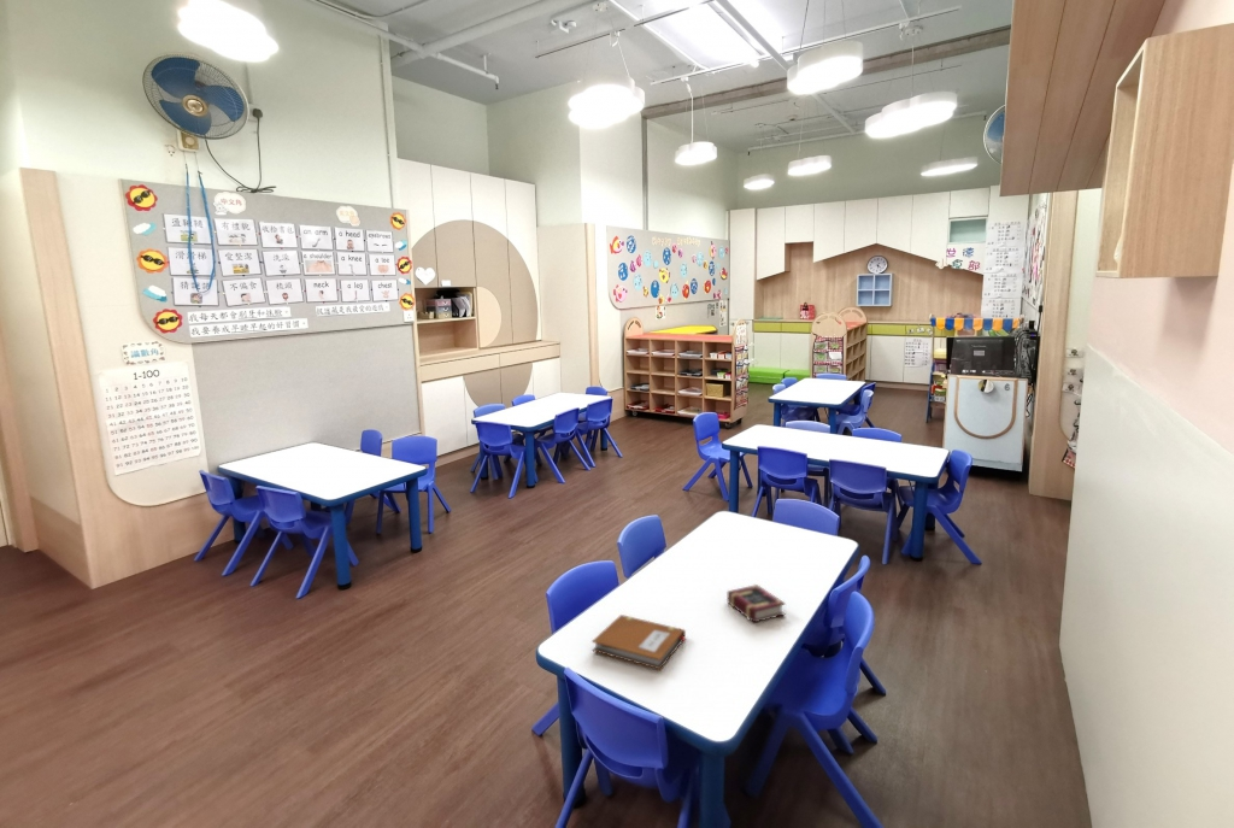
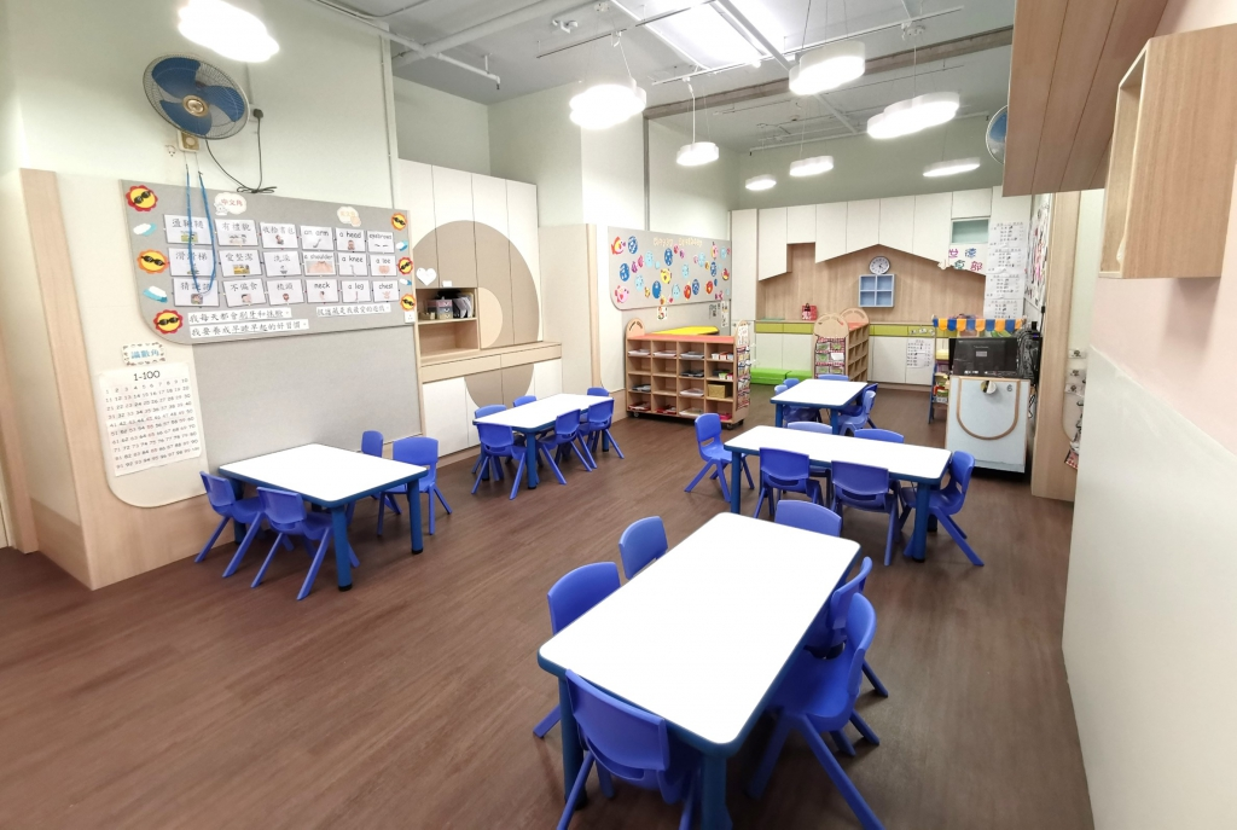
- notebook (641, 639)
- book (754, 601)
